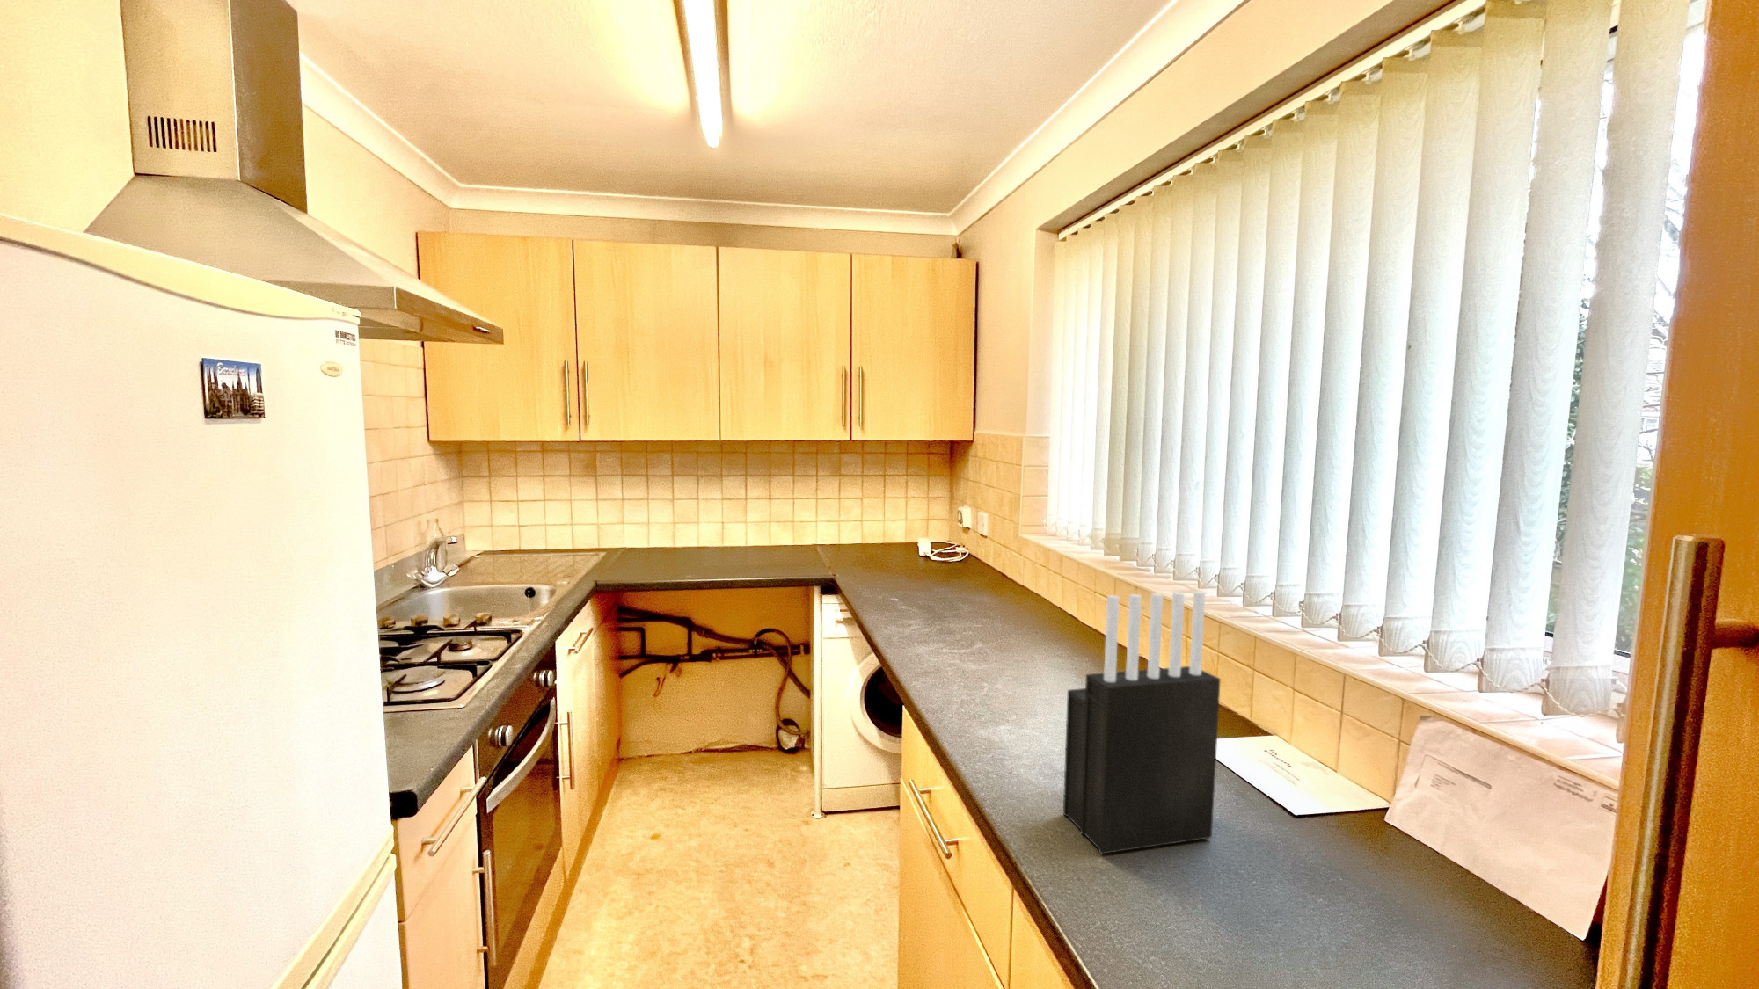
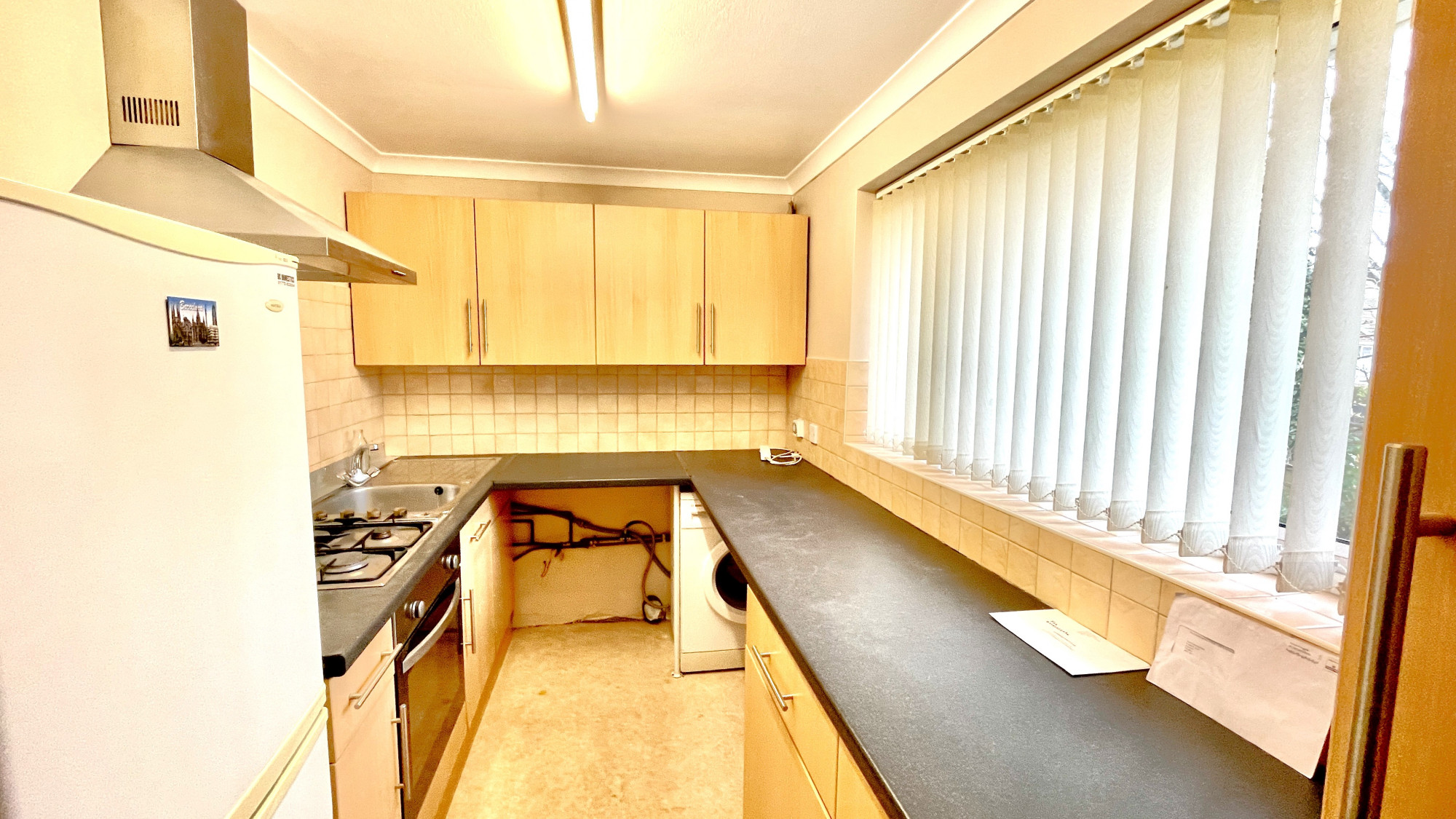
- knife block (1136, 706)
